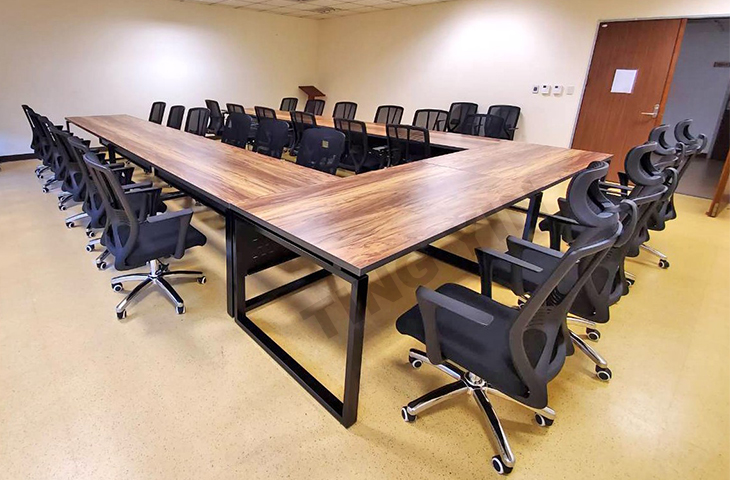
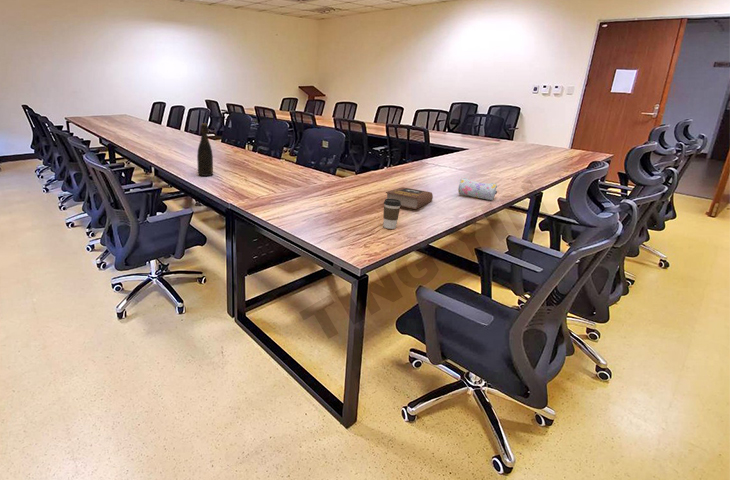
+ book (410, 197)
+ pencil case (477, 189)
+ bottle (204, 149)
+ coffee cup (391, 213)
